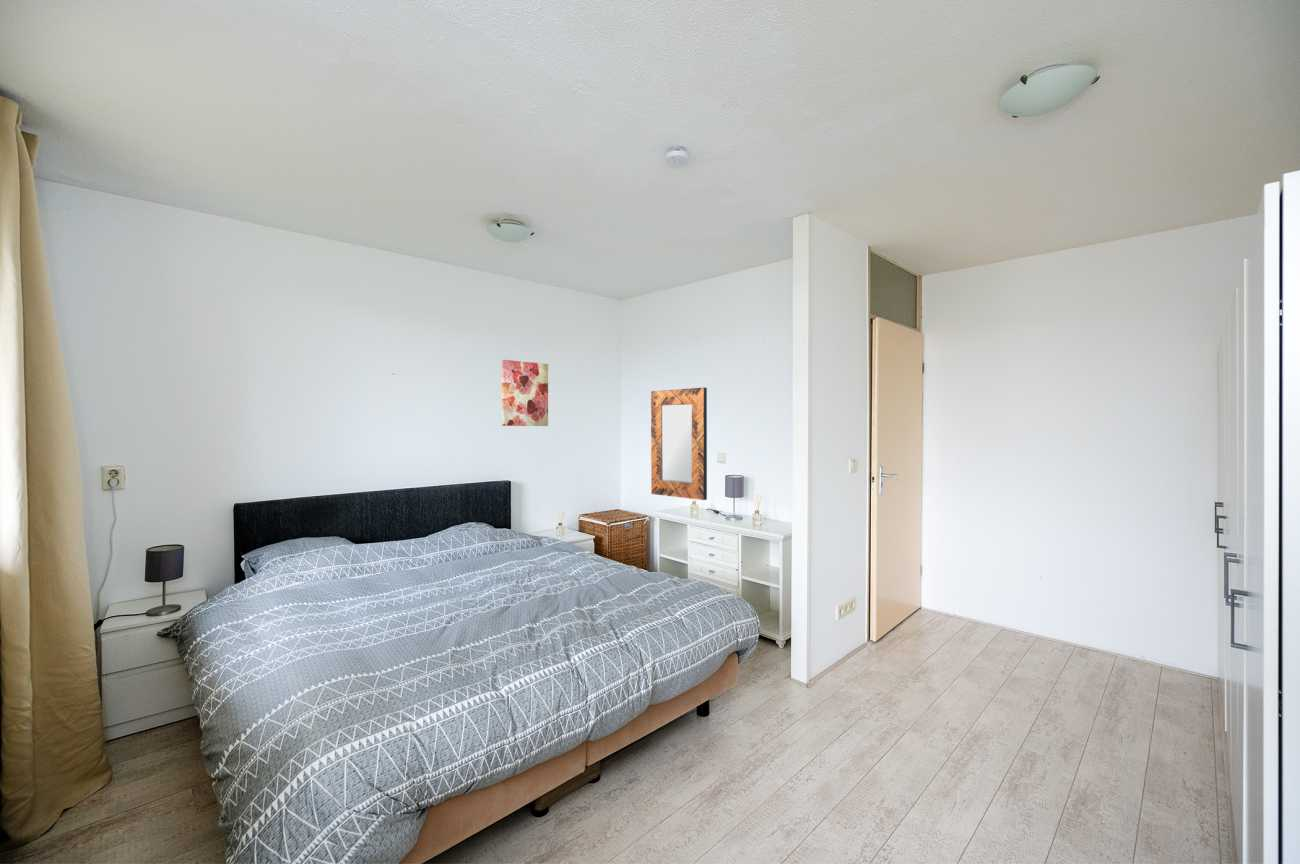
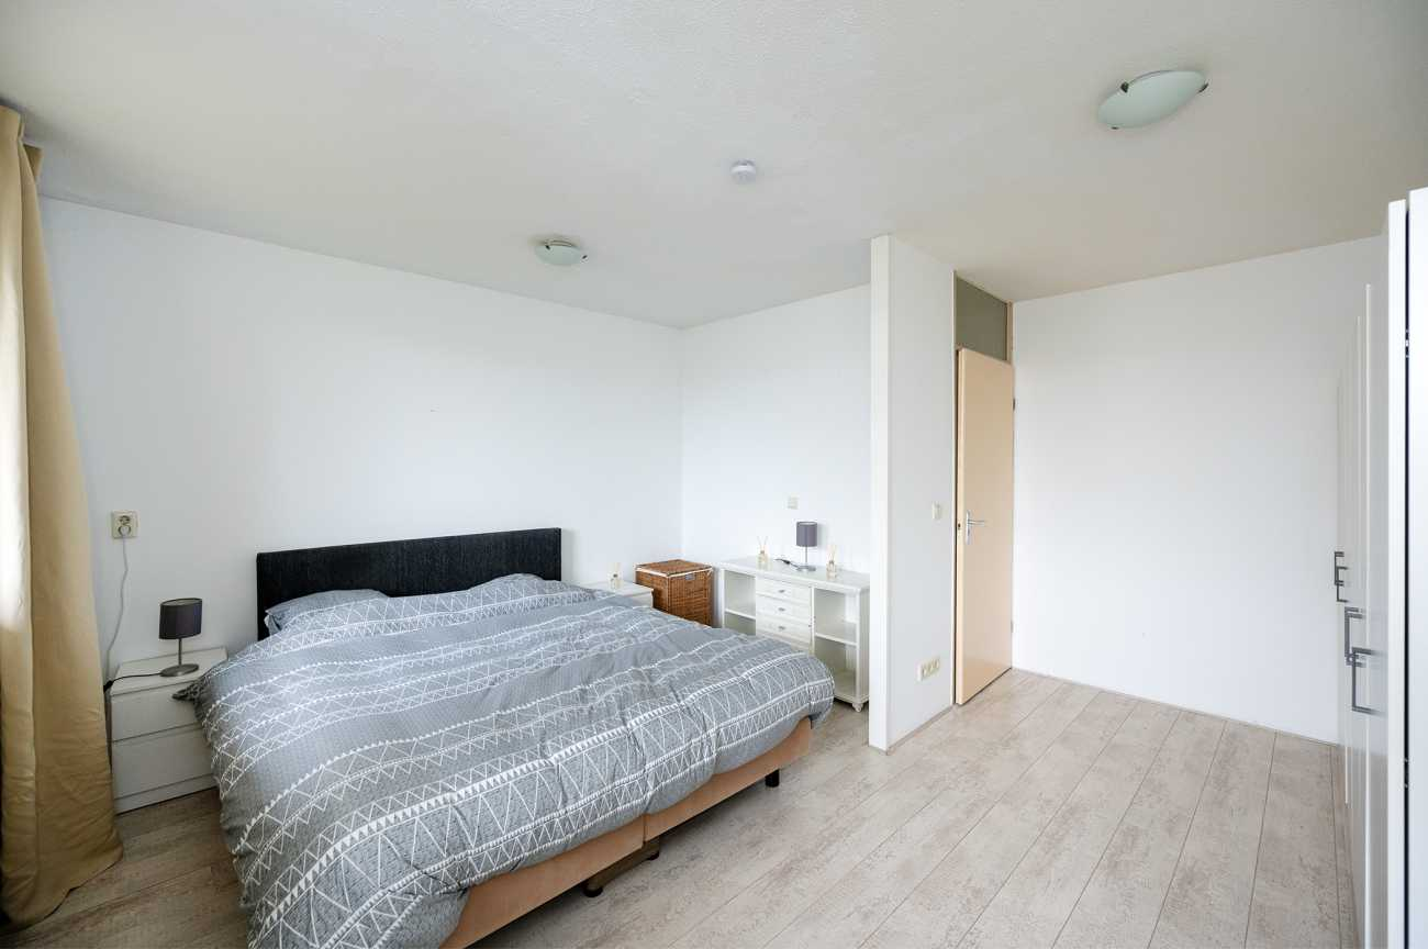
- home mirror (677, 443)
- wall art (525, 393)
